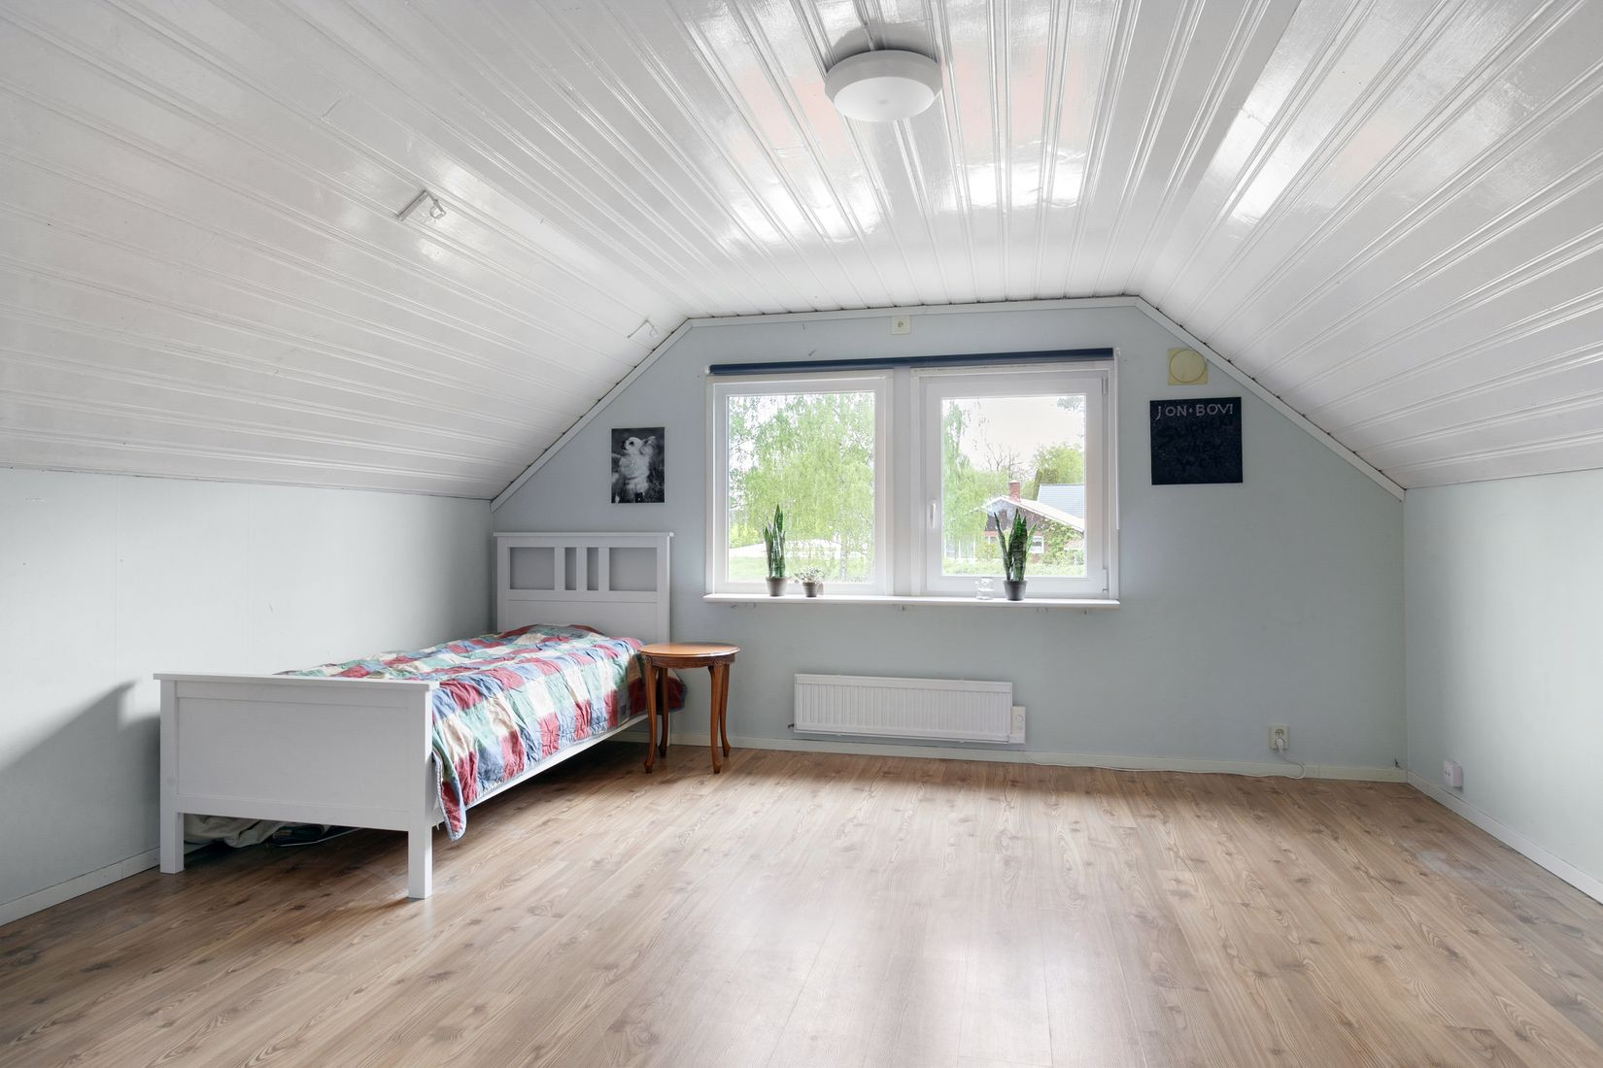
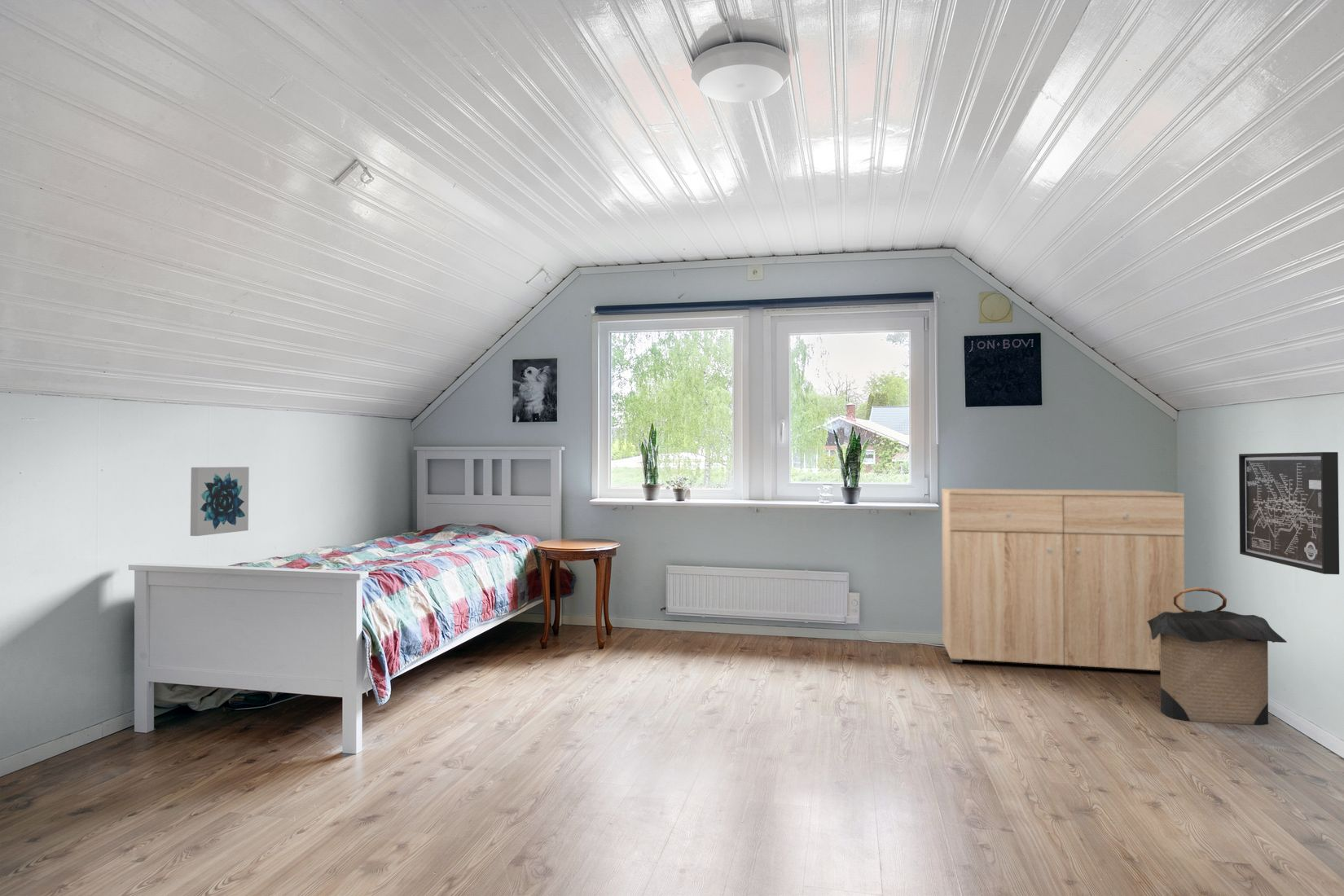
+ laundry hamper (1214, 650)
+ wall art (221, 499)
+ wall art (1284, 507)
+ dresser (1054, 574)
